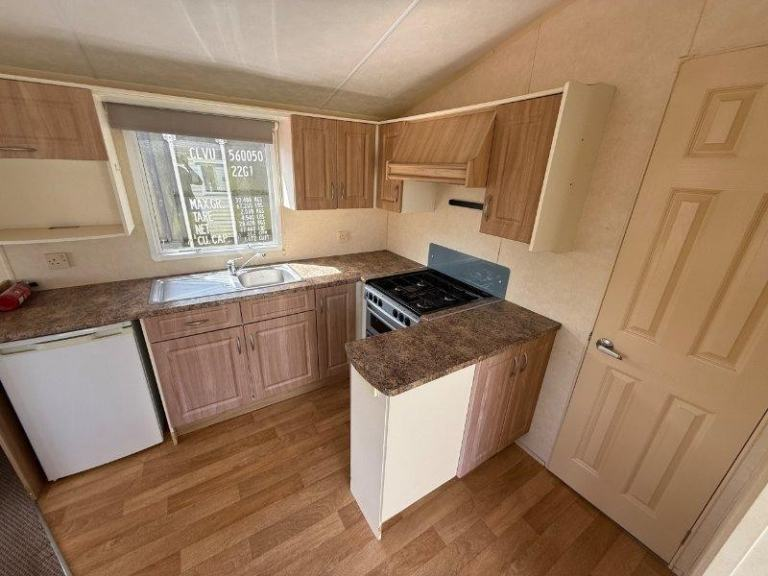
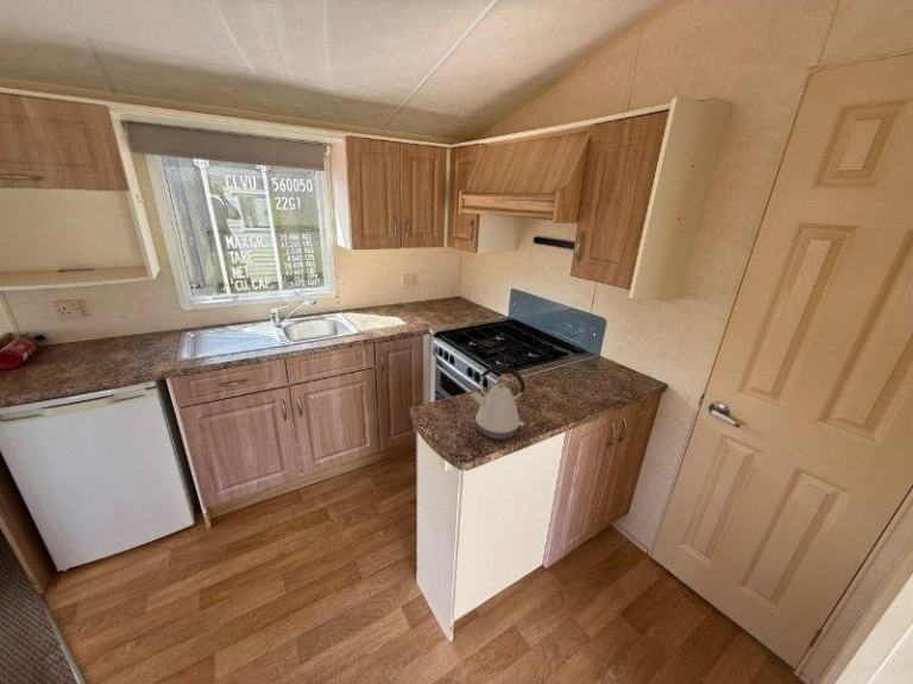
+ kettle (498, 398)
